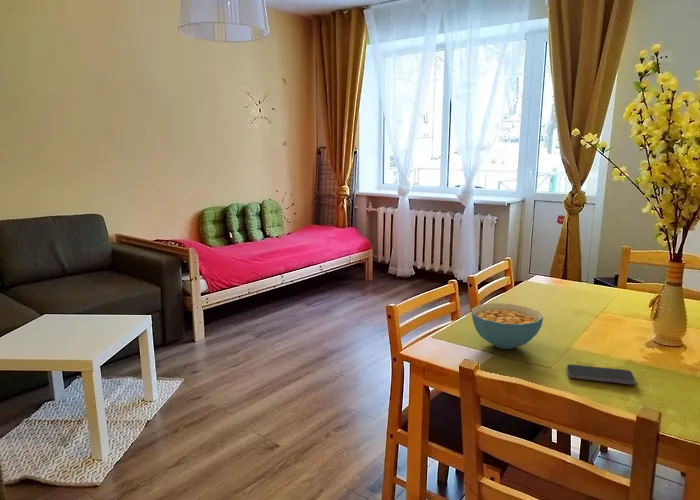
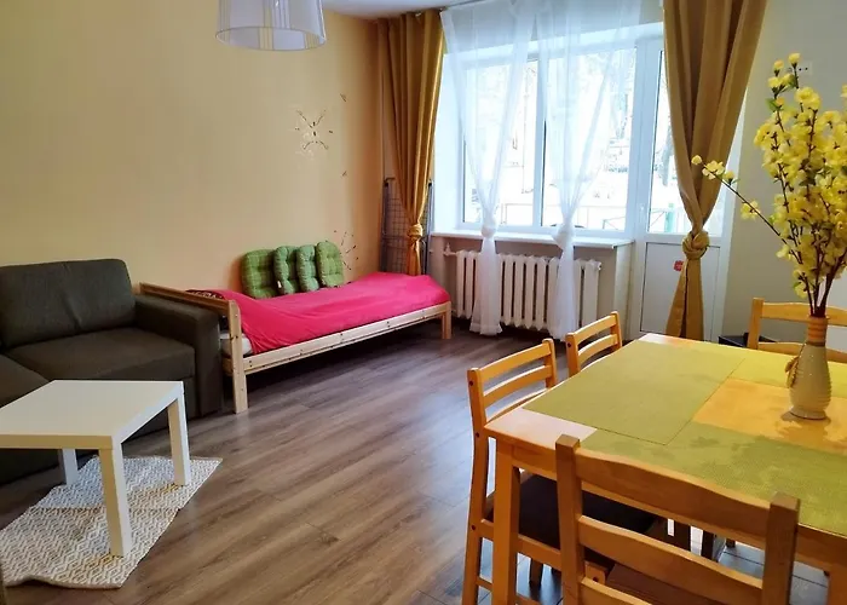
- smartphone (599, 373)
- cereal bowl (505, 329)
